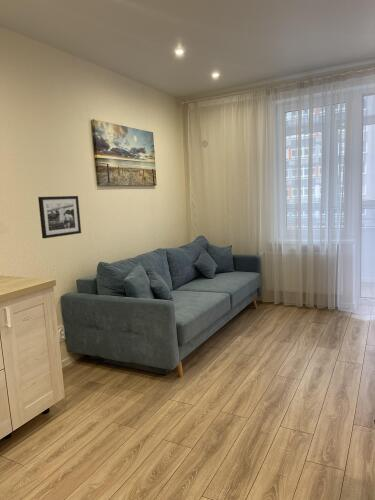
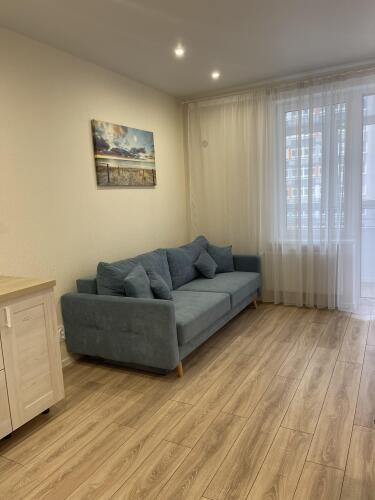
- picture frame (61, 216)
